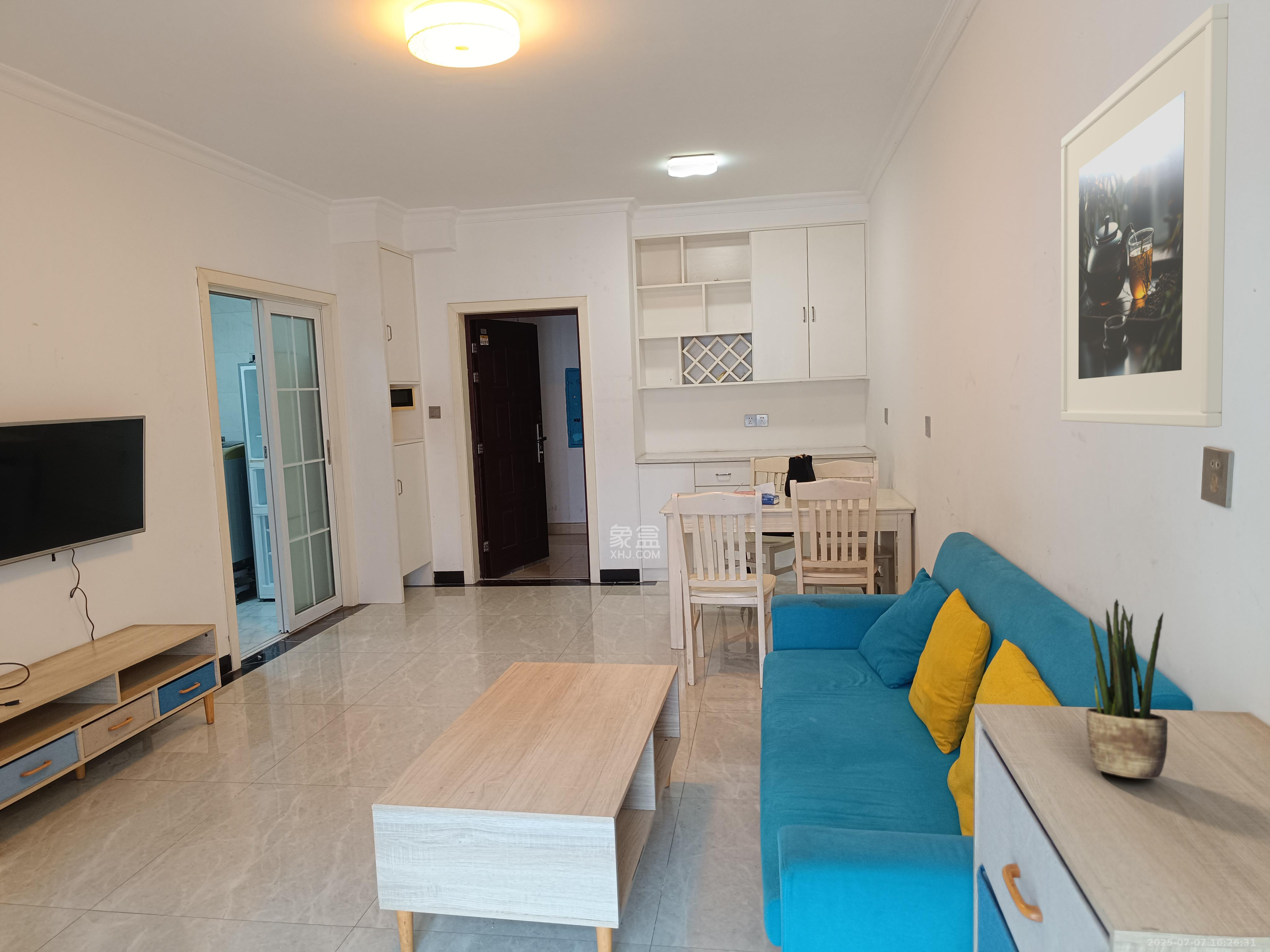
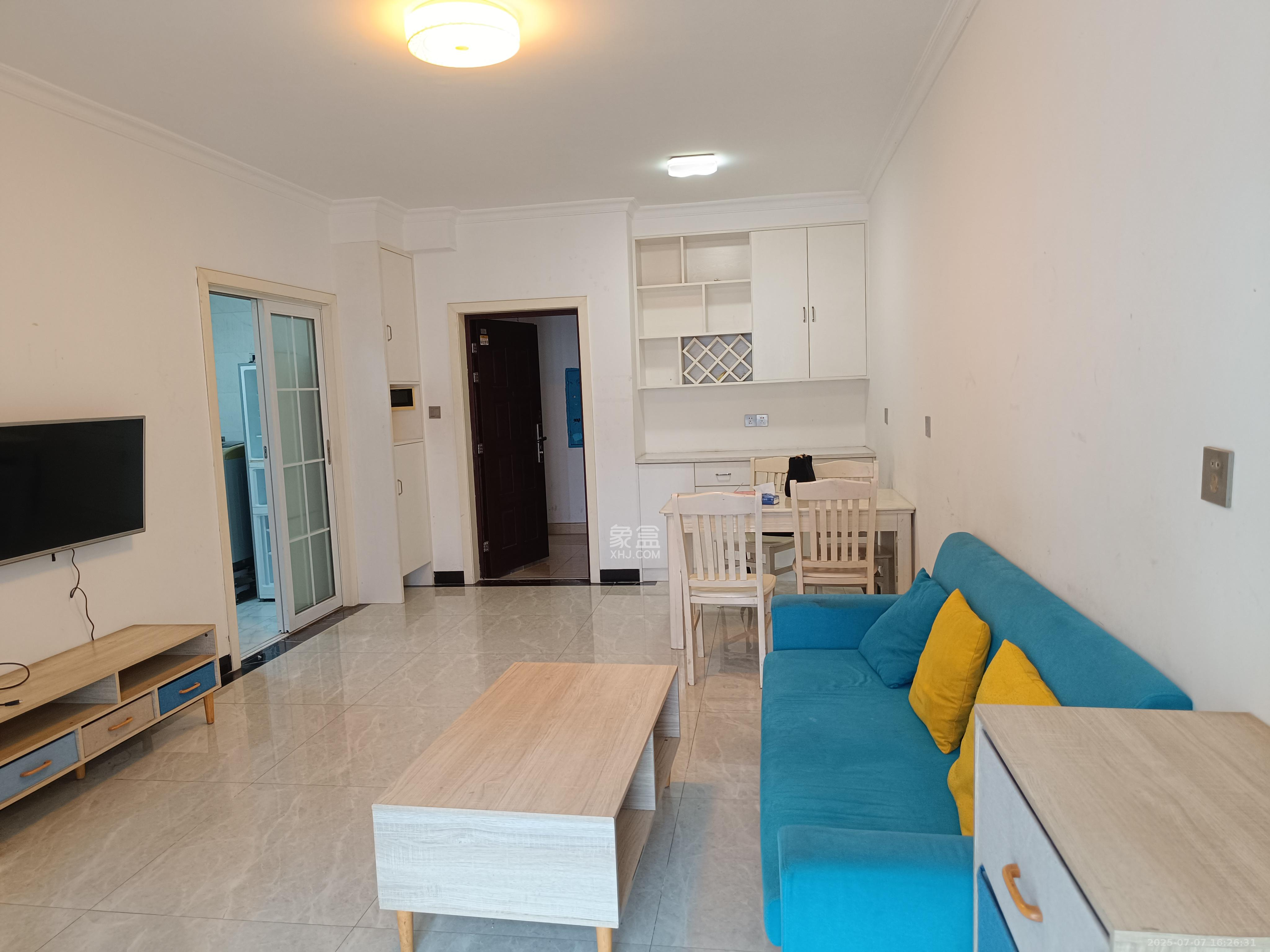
- potted plant (1126, 684)
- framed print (1126, 256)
